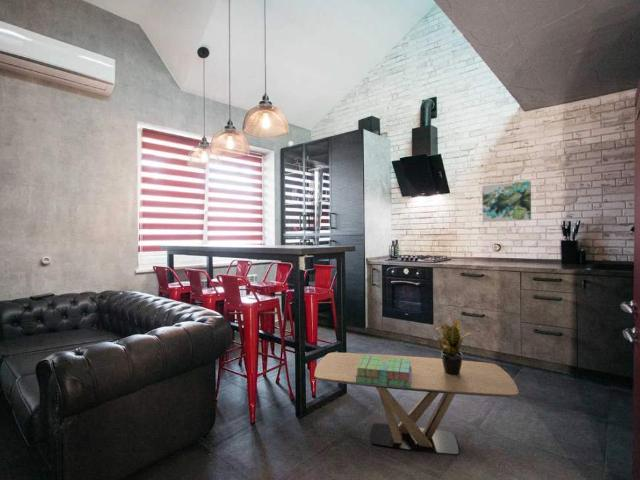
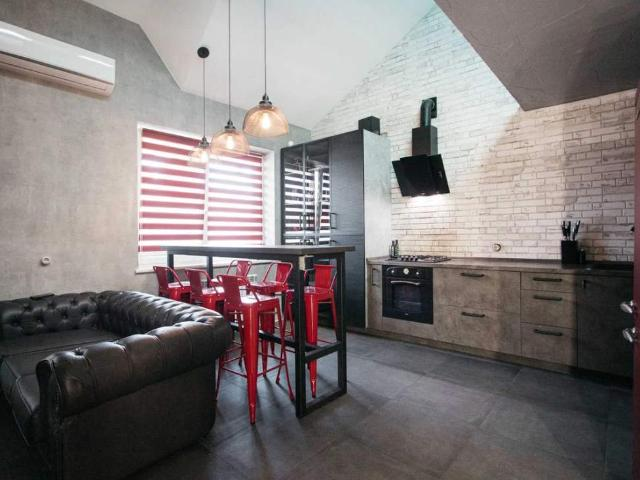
- stack of books (384, 369)
- potted plant (450, 344)
- coffee table (413, 407)
- wall art (505, 202)
